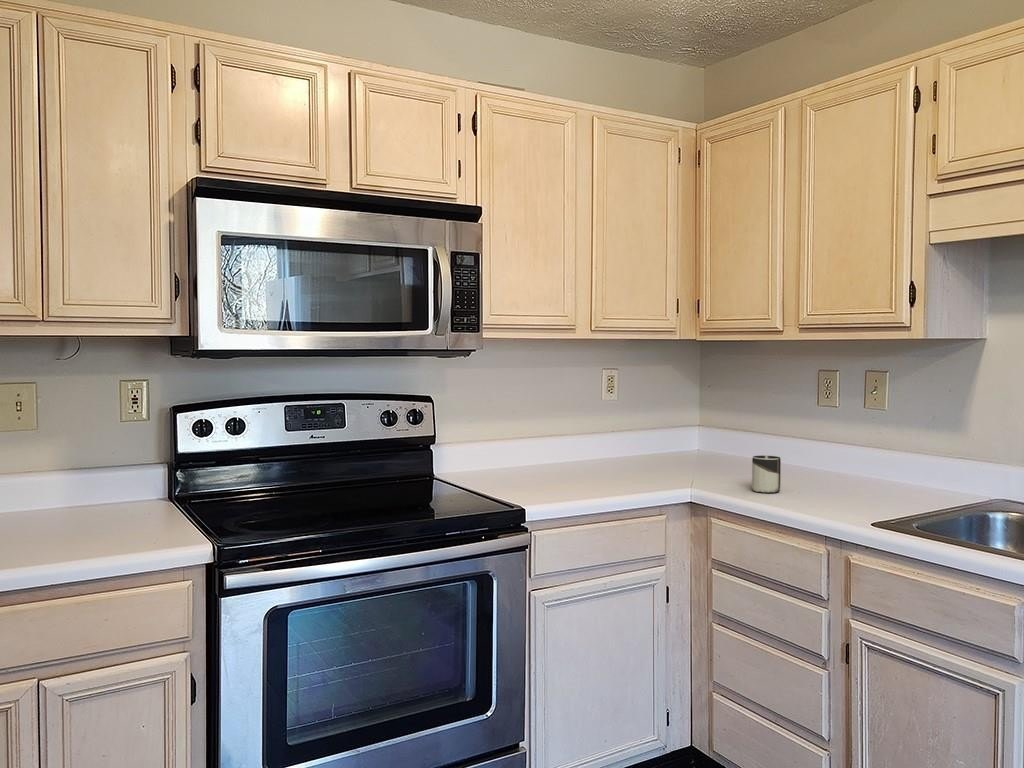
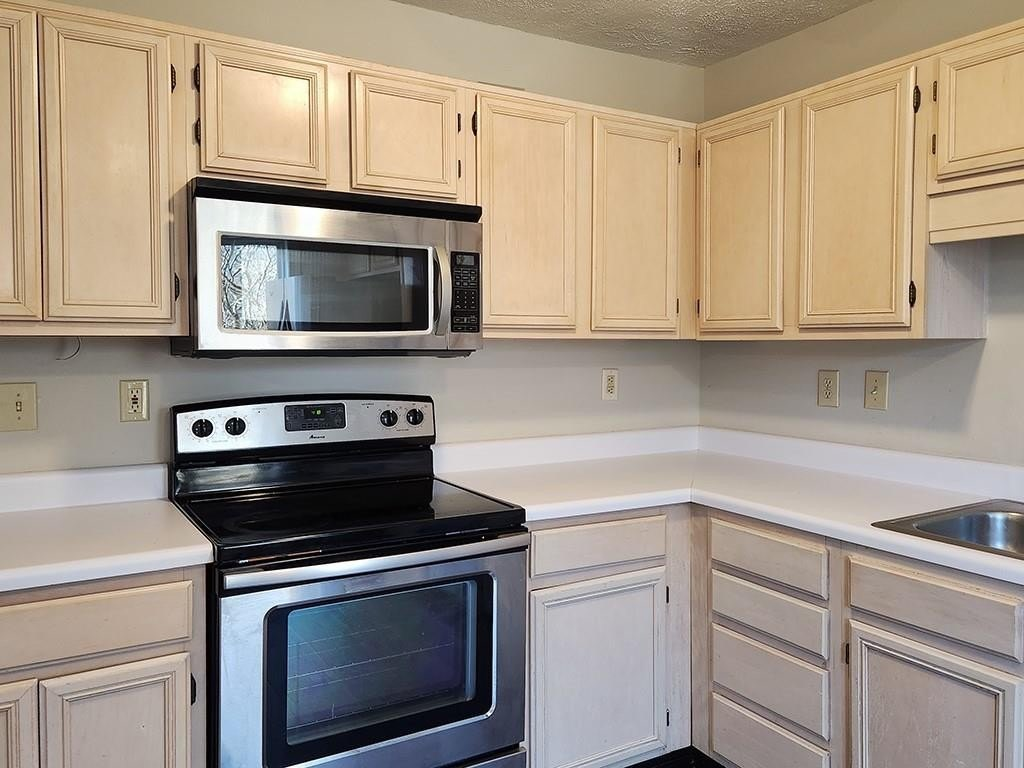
- cup (767, 473)
